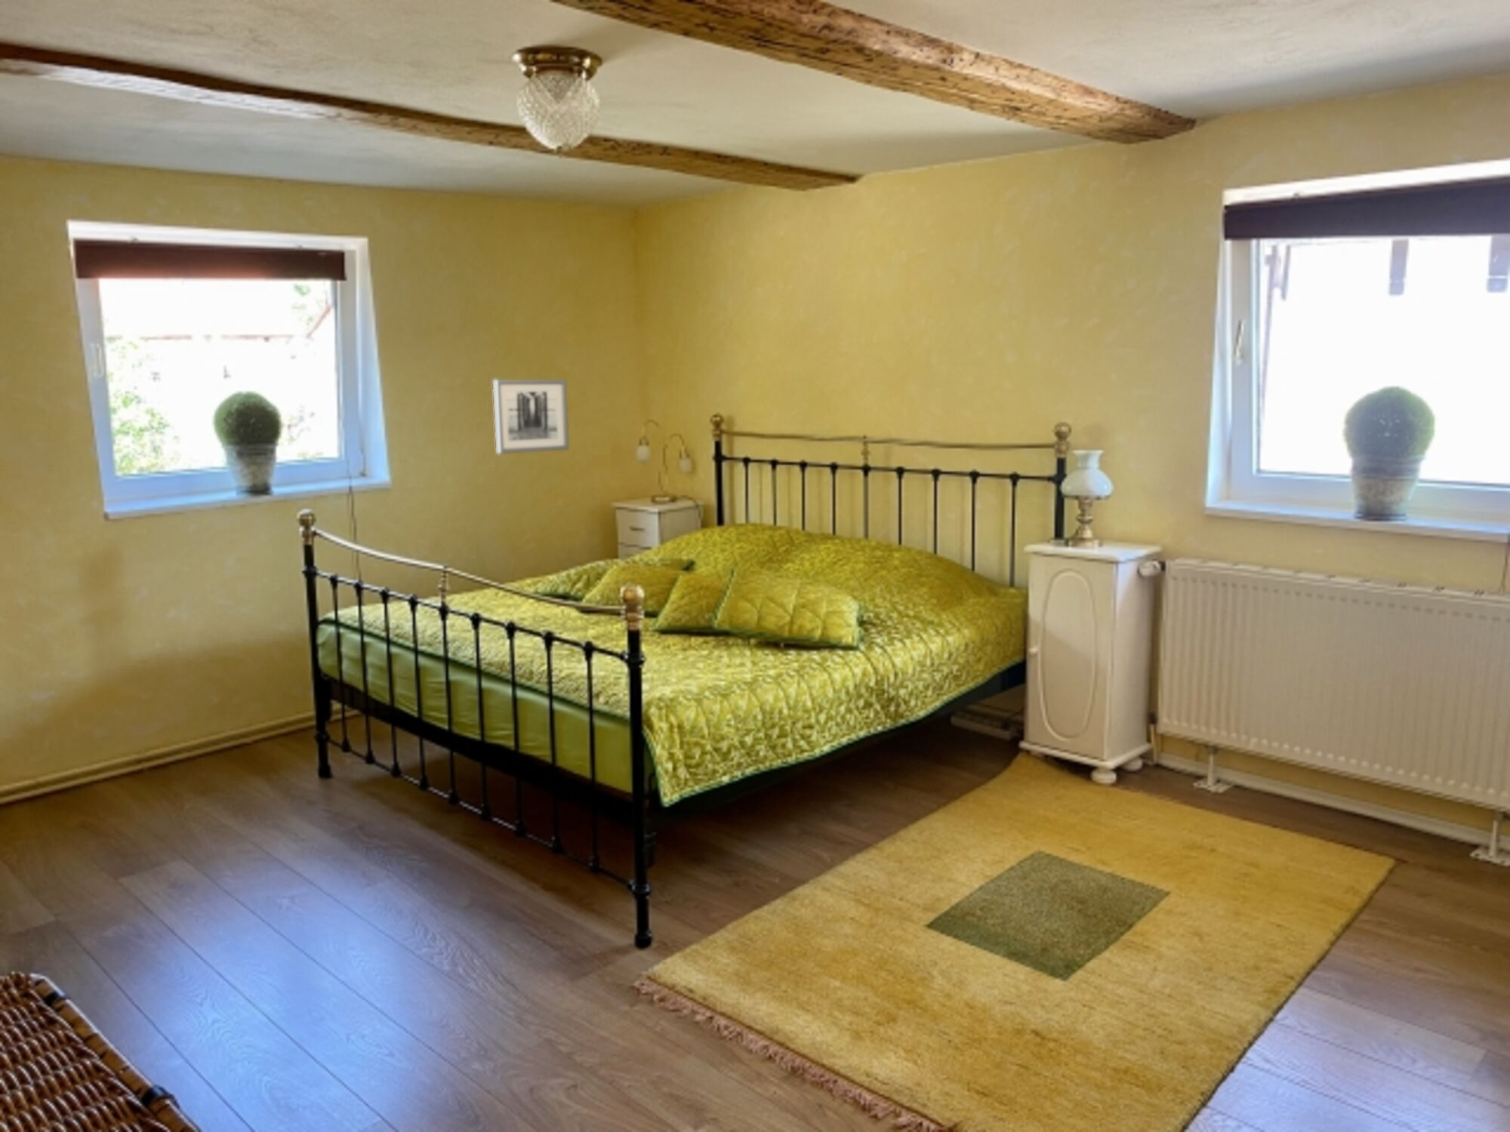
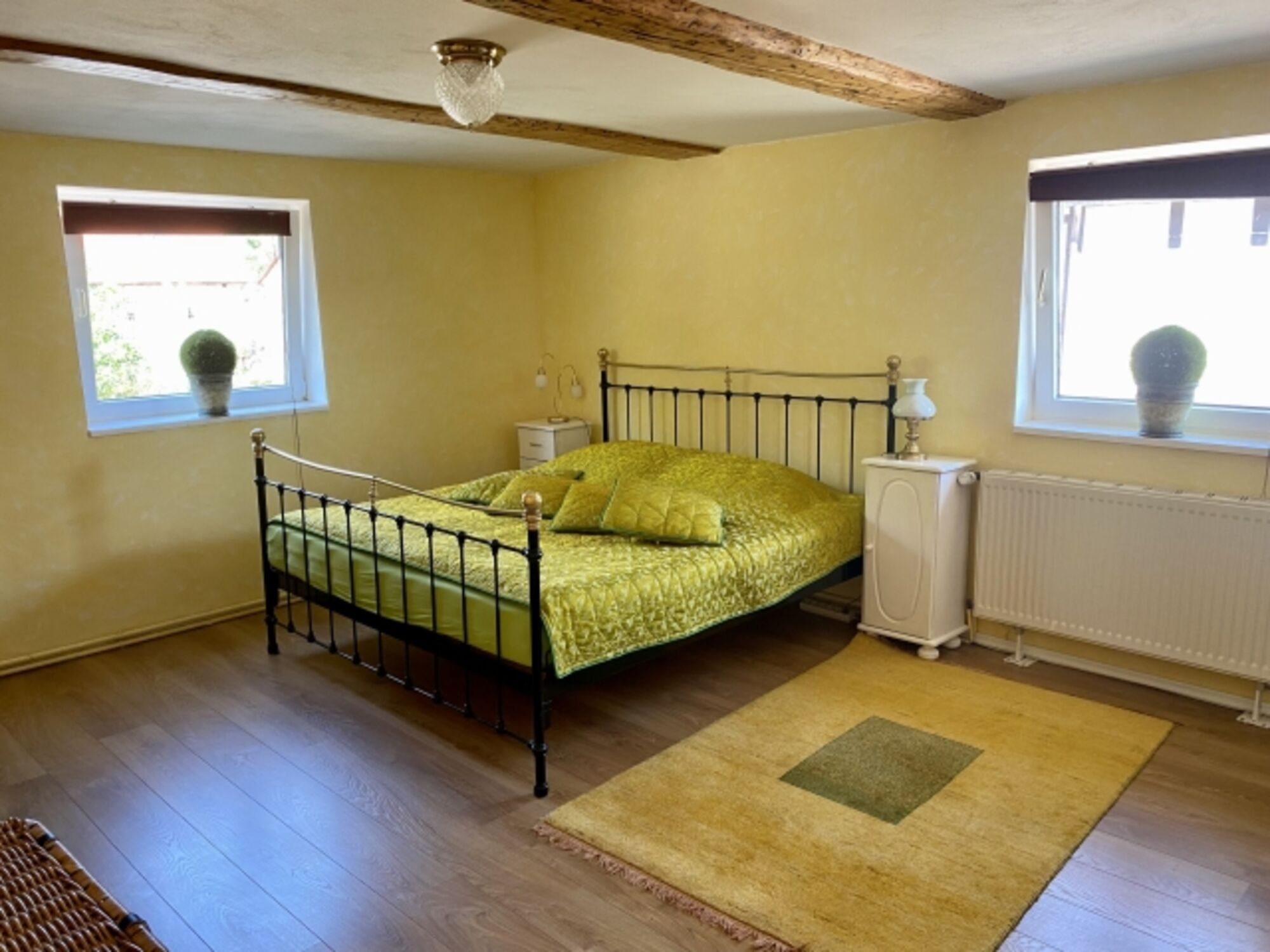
- wall art (531, 415)
